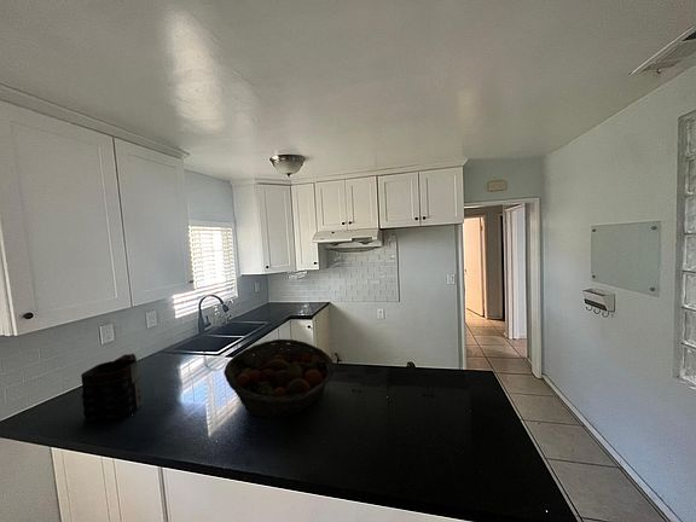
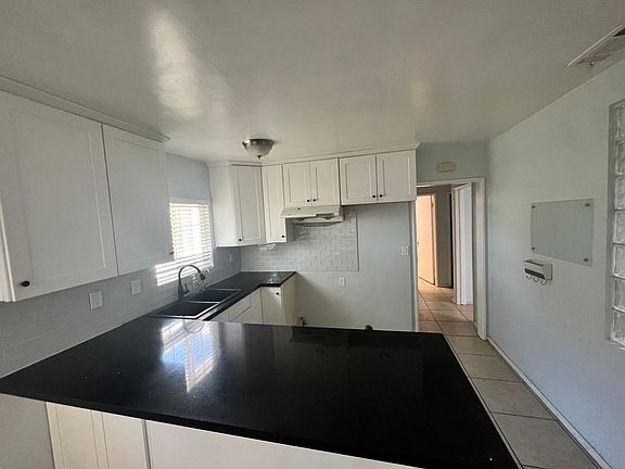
- fruit basket (283, 373)
- mug (118, 384)
